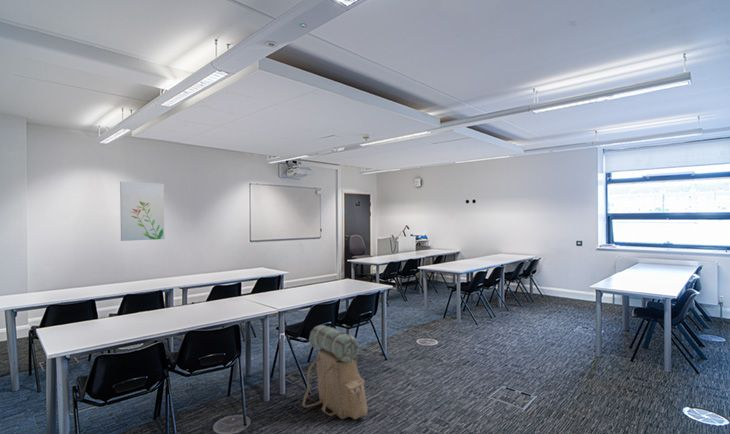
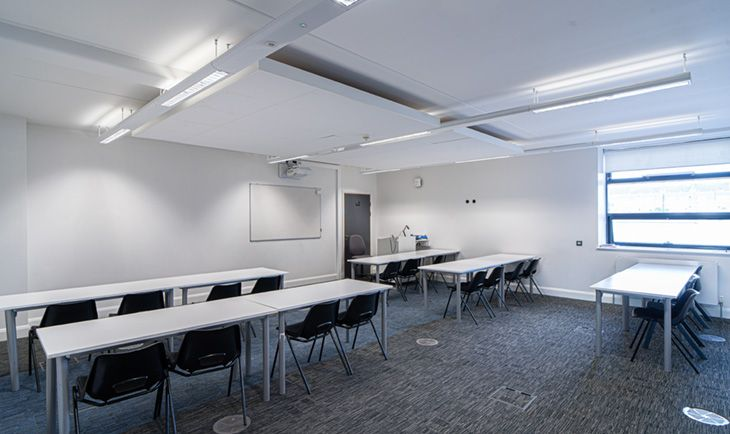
- wall art (143, 211)
- backpack (333, 368)
